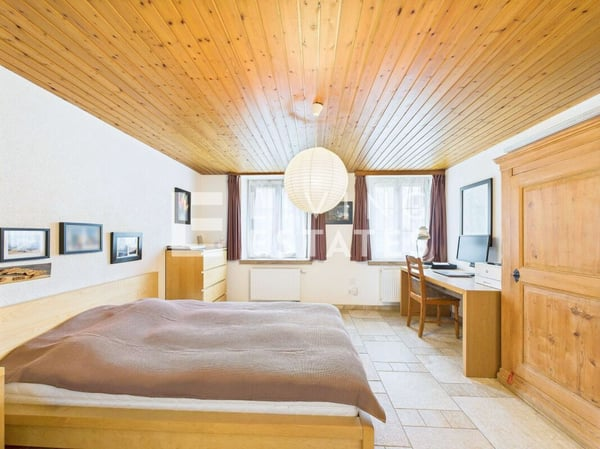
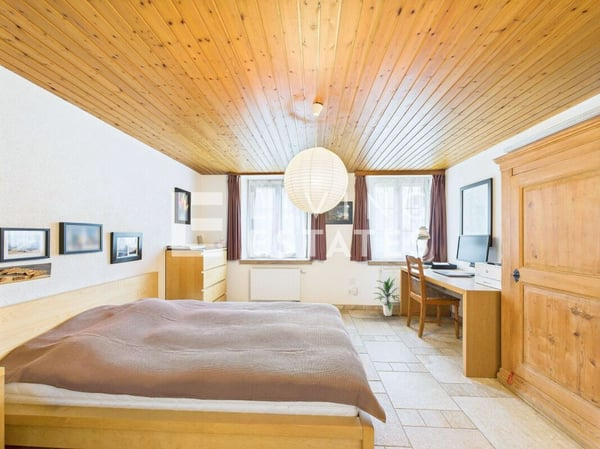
+ indoor plant (387, 295)
